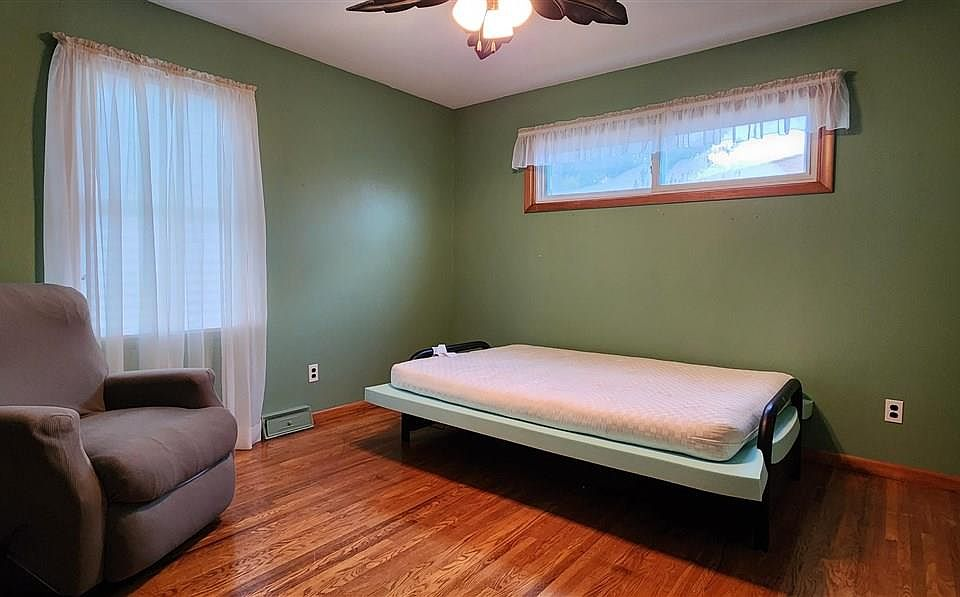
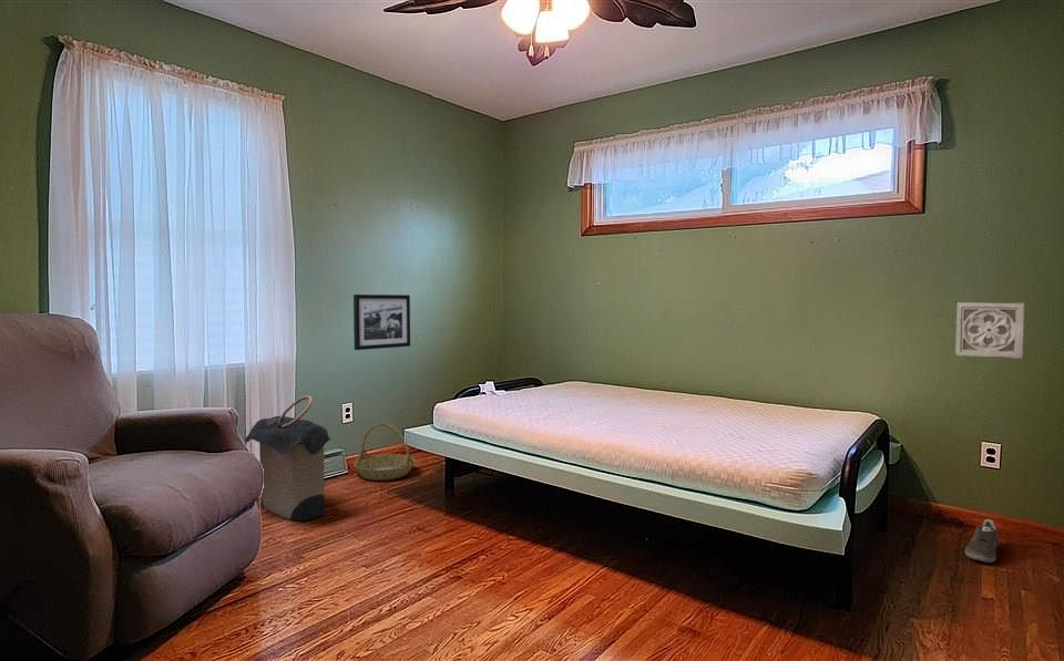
+ wall ornament (988, 330)
+ picture frame (382, 321)
+ sneaker (982, 539)
+ basket (385, 454)
+ laundry hamper (287, 453)
